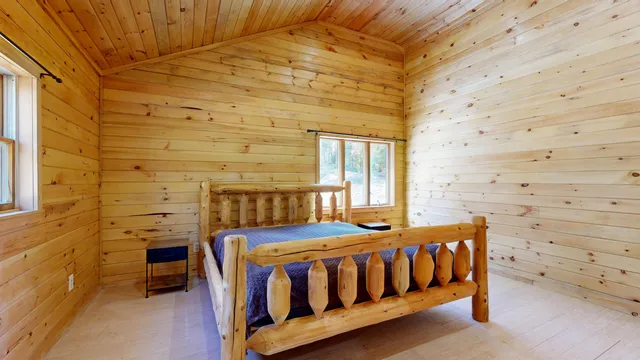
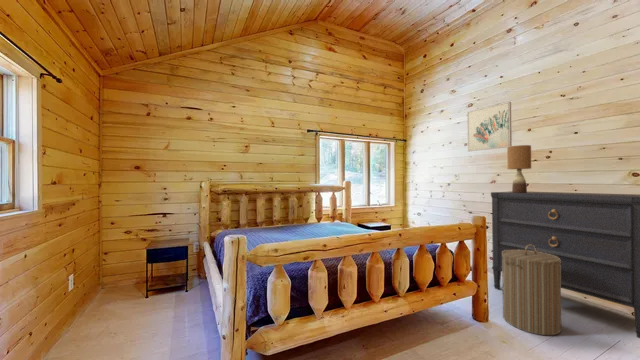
+ wall art (487, 128)
+ table lamp (519, 169)
+ laundry hamper (530, 283)
+ dresser (565, 248)
